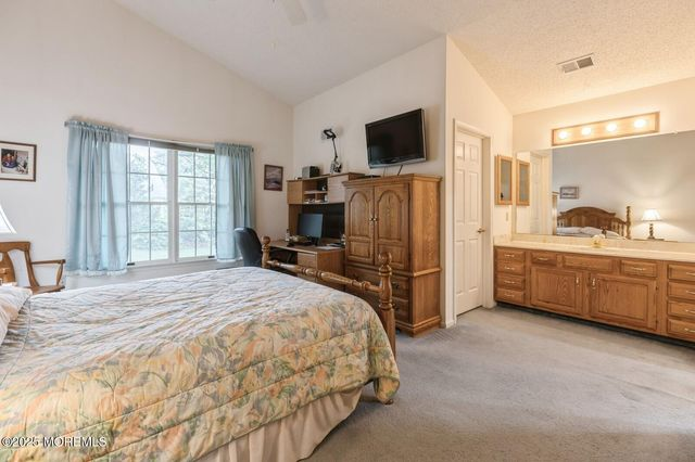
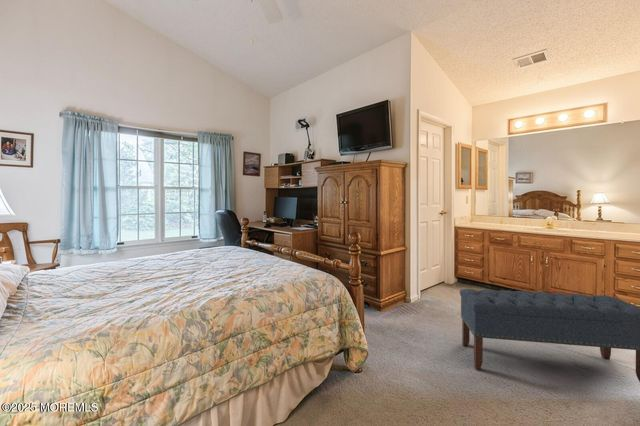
+ bench (543, 329)
